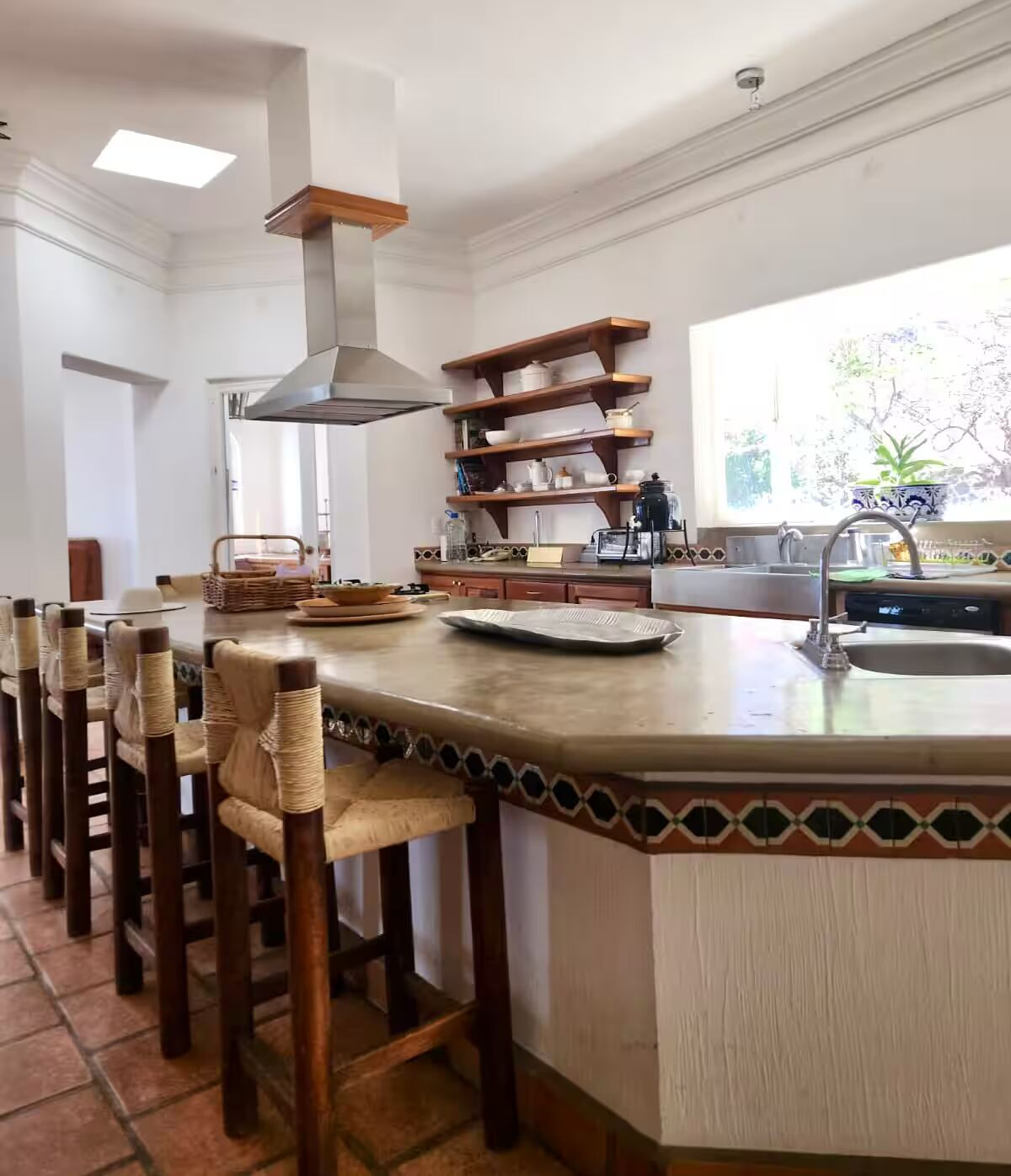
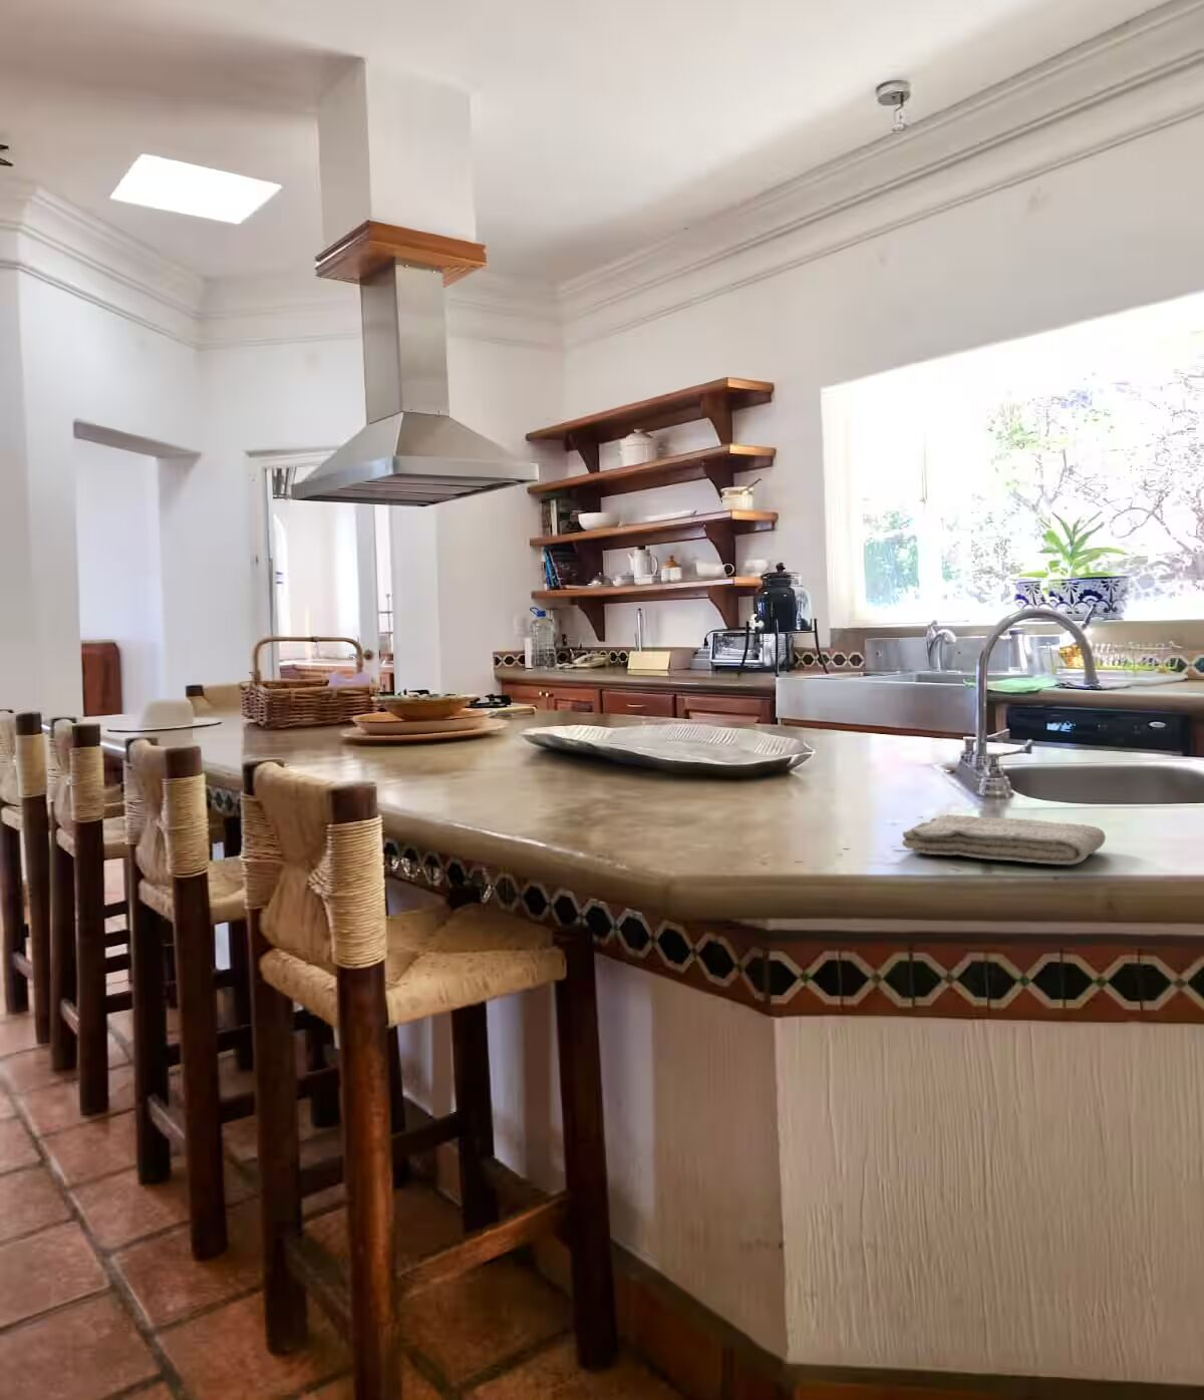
+ washcloth (1003, 837)
